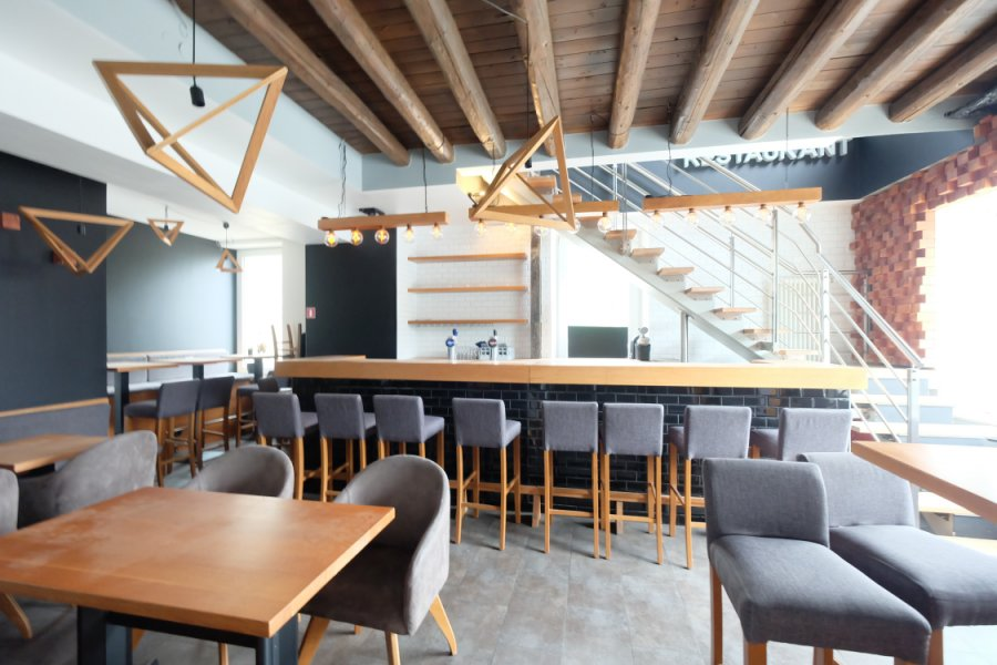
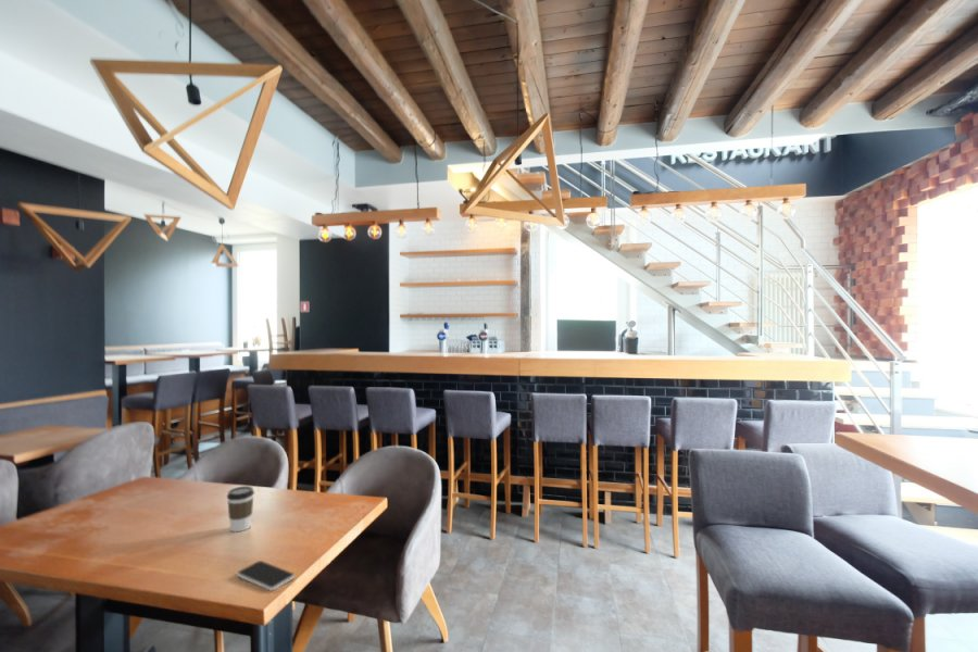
+ smartphone (265, 575)
+ coffee cup (240, 509)
